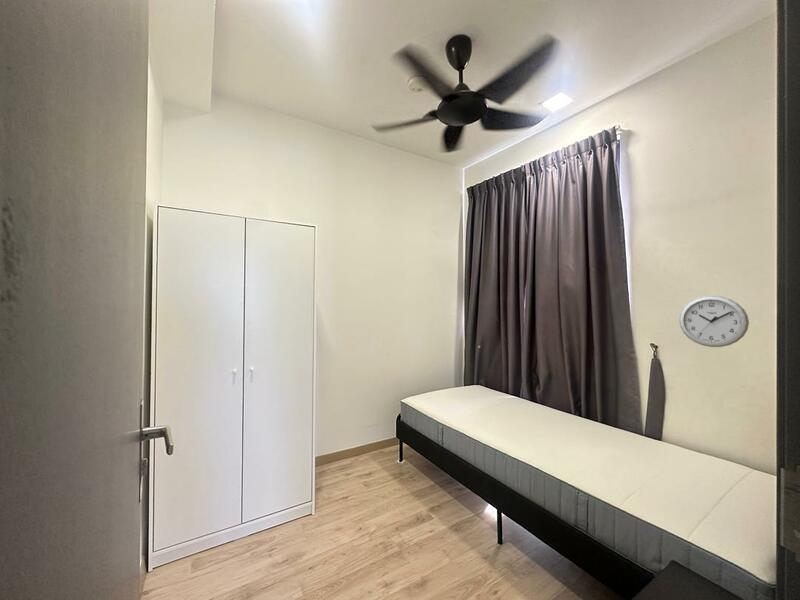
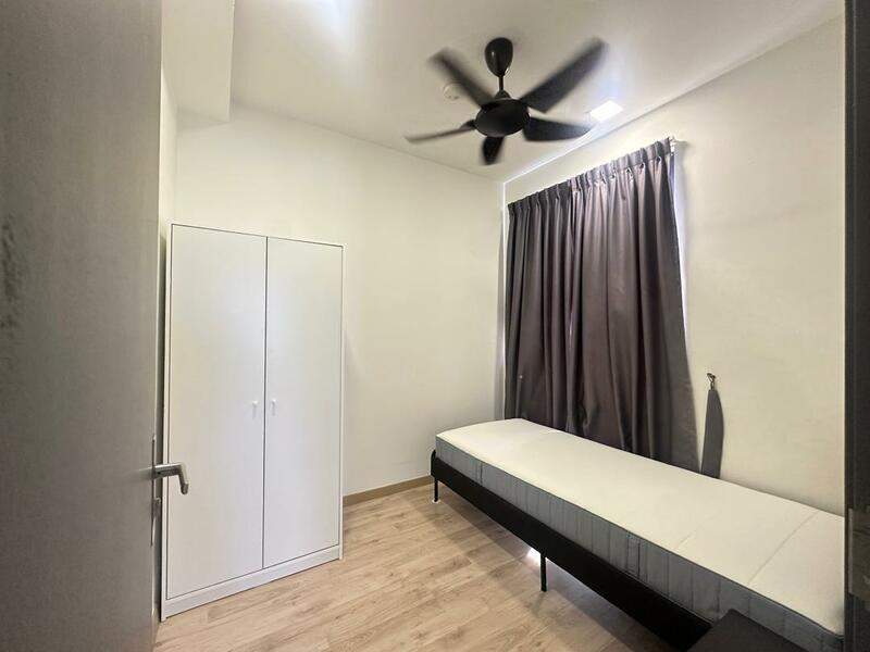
- wall clock (711, 321)
